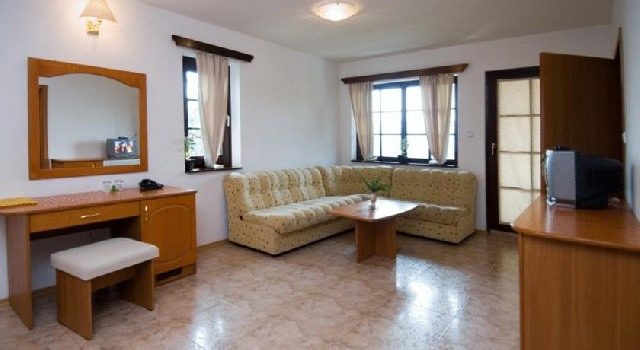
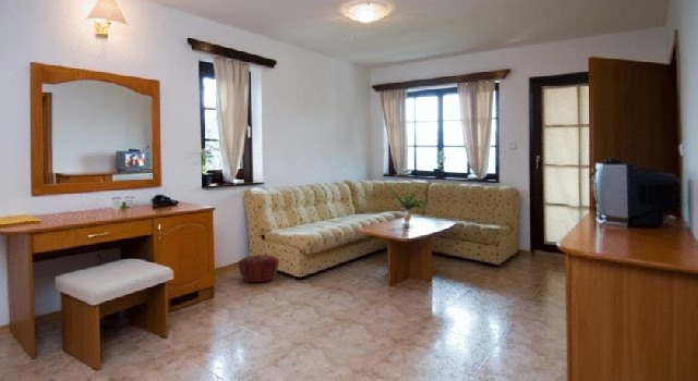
+ woven basket (258, 267)
